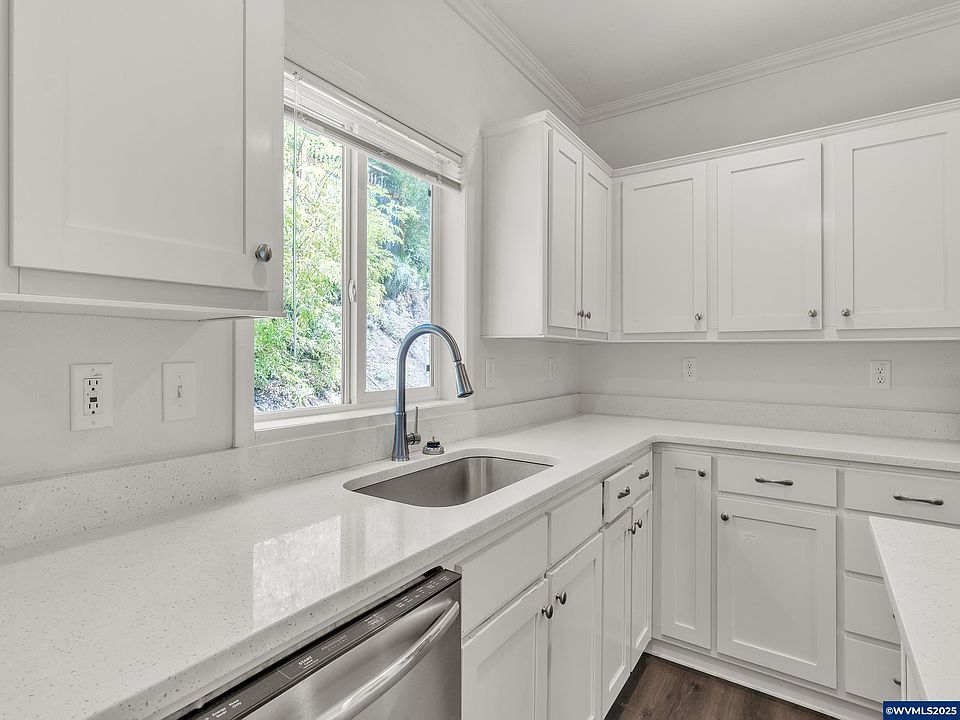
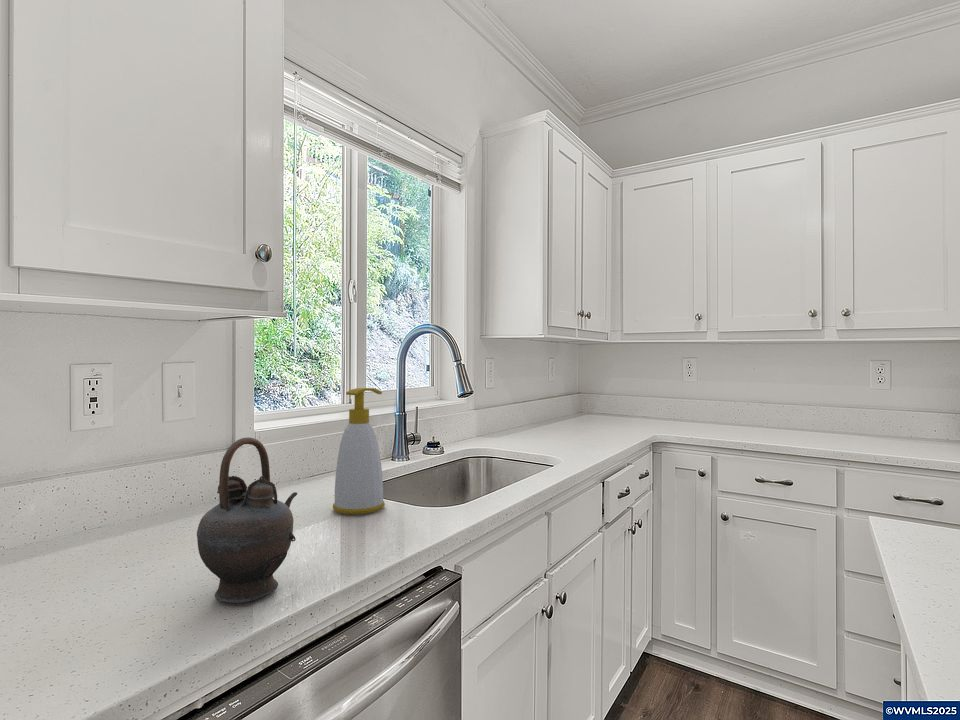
+ soap bottle (359, 448)
+ teapot (255, 513)
